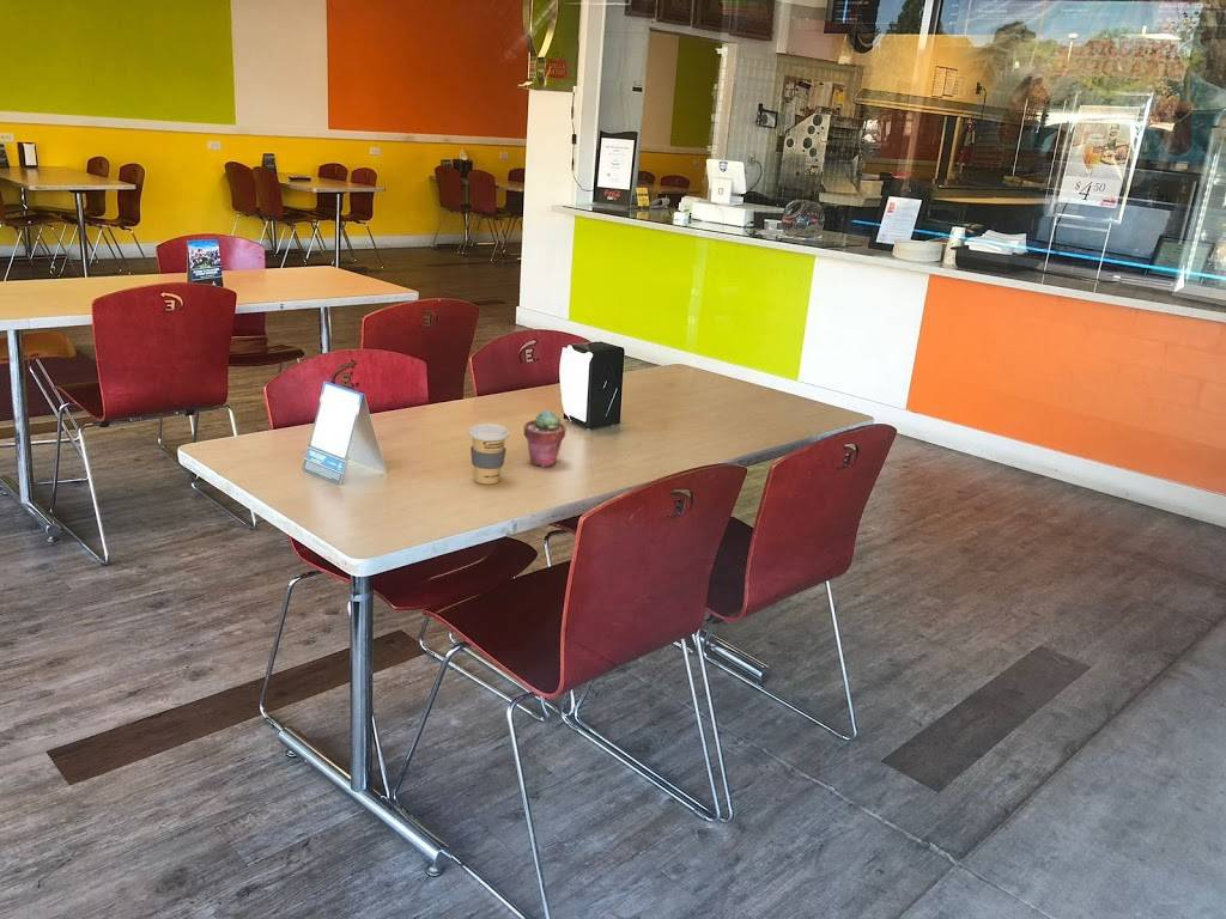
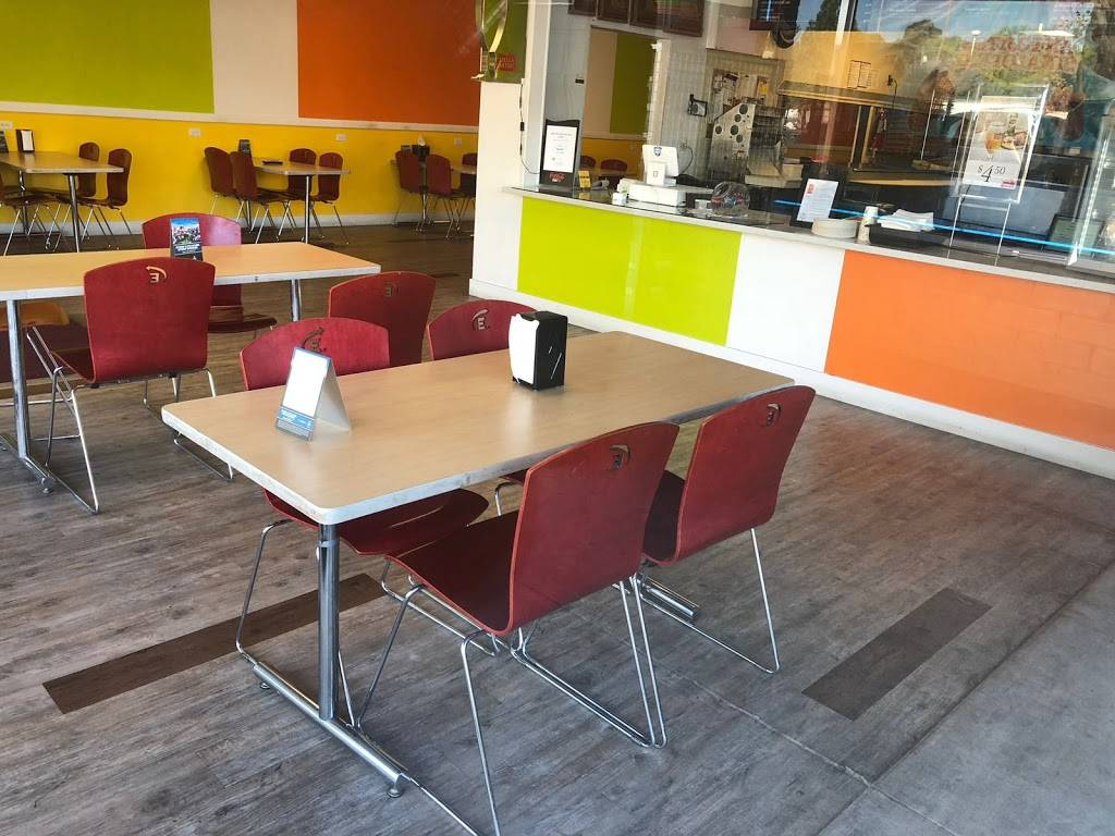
- coffee cup (487, 454)
- potted succulent (544, 436)
